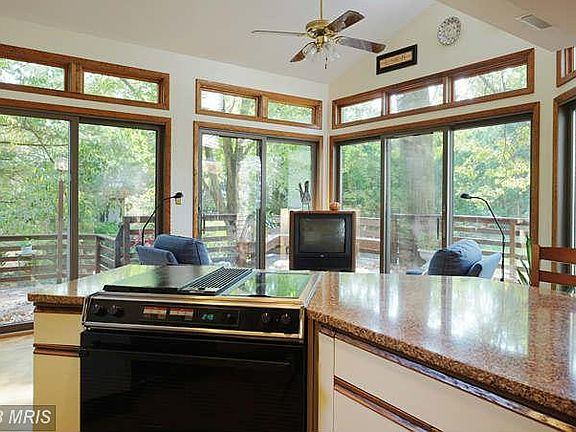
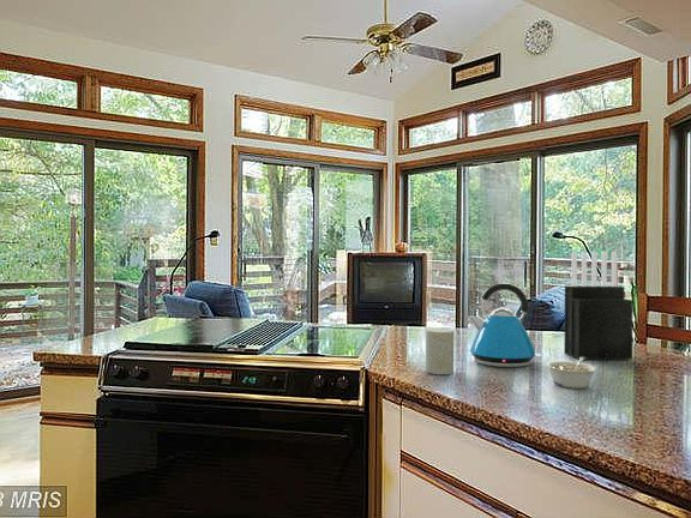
+ knife block (599, 303)
+ cup (439, 350)
+ legume (570, 372)
+ kettle (504, 321)
